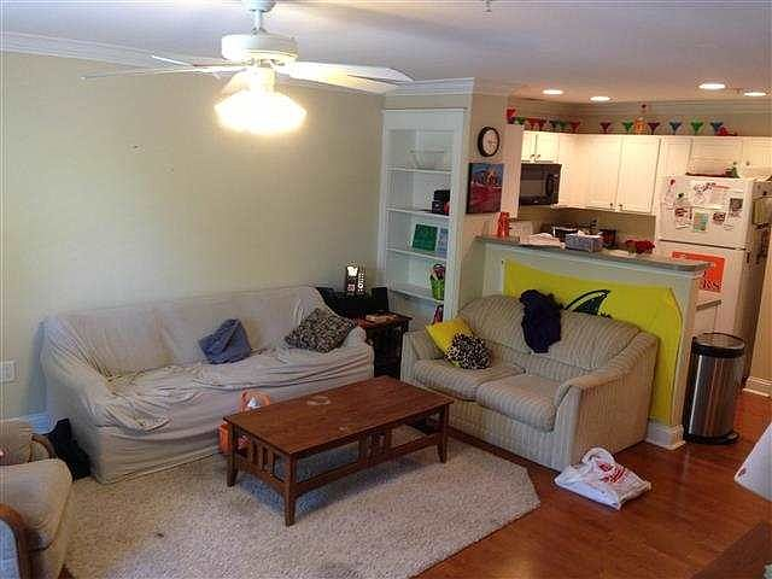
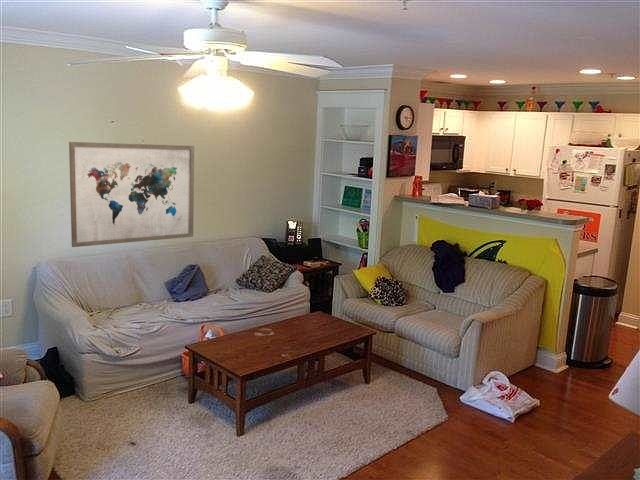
+ wall art (136, 193)
